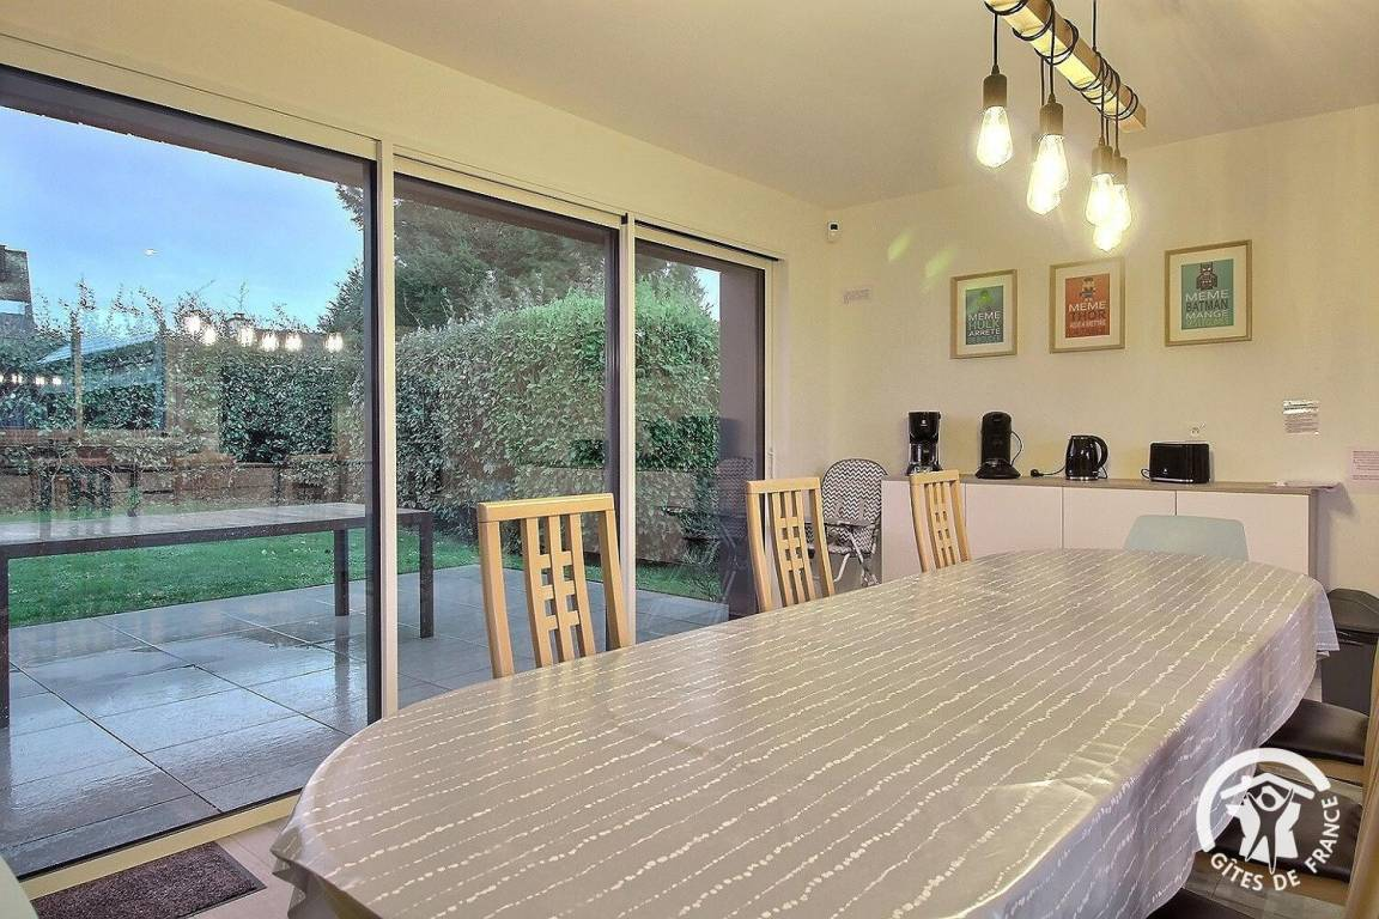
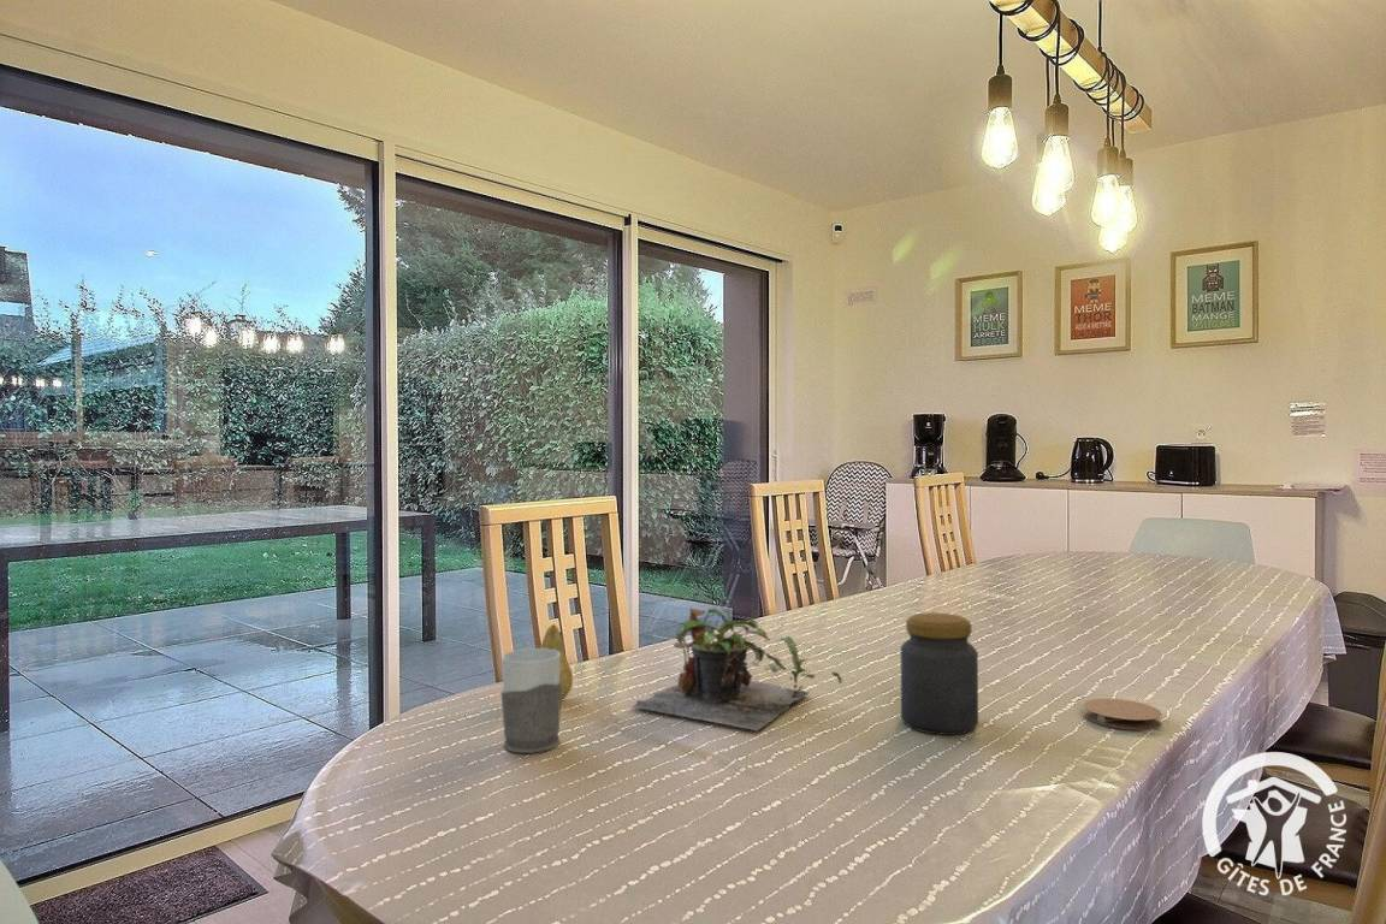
+ fruit (559, 661)
+ coaster (1121, 713)
+ plant (728, 654)
+ jar (938, 670)
+ mug (525, 695)
